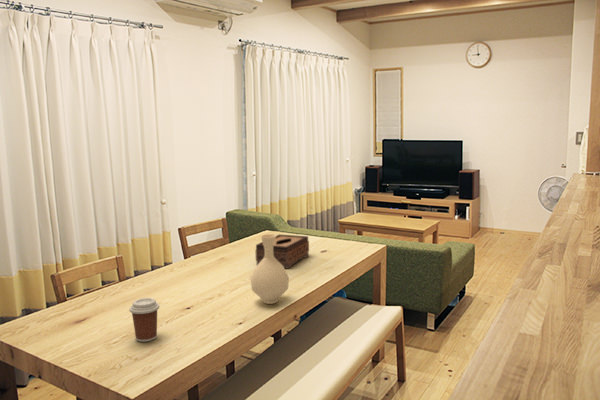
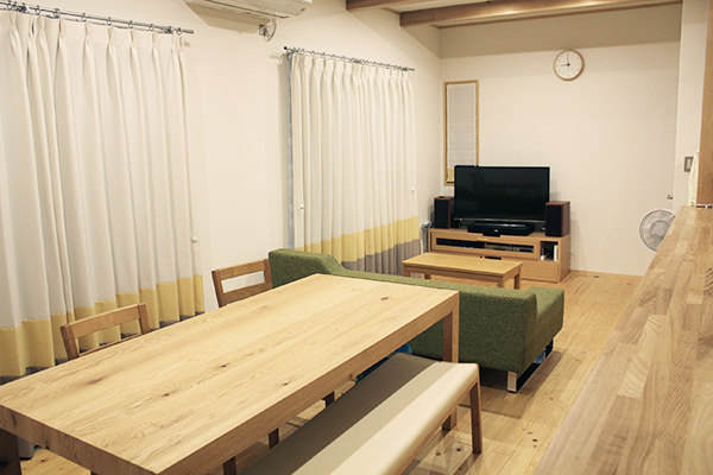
- tissue box (283, 250)
- vase (269, 269)
- coffee cup (145, 319)
